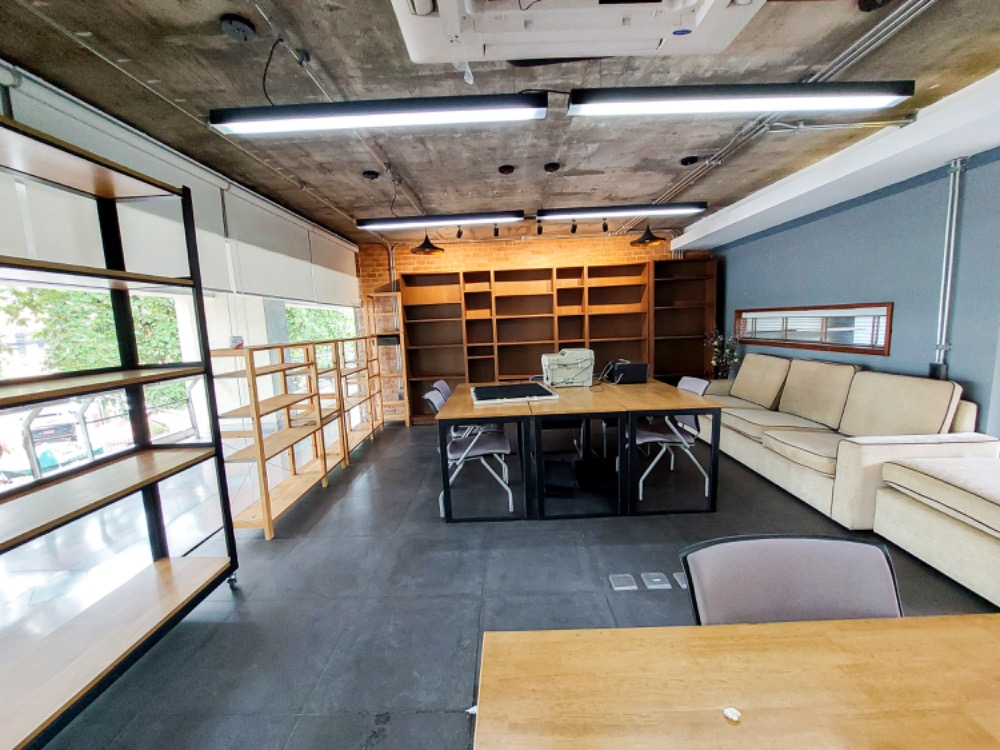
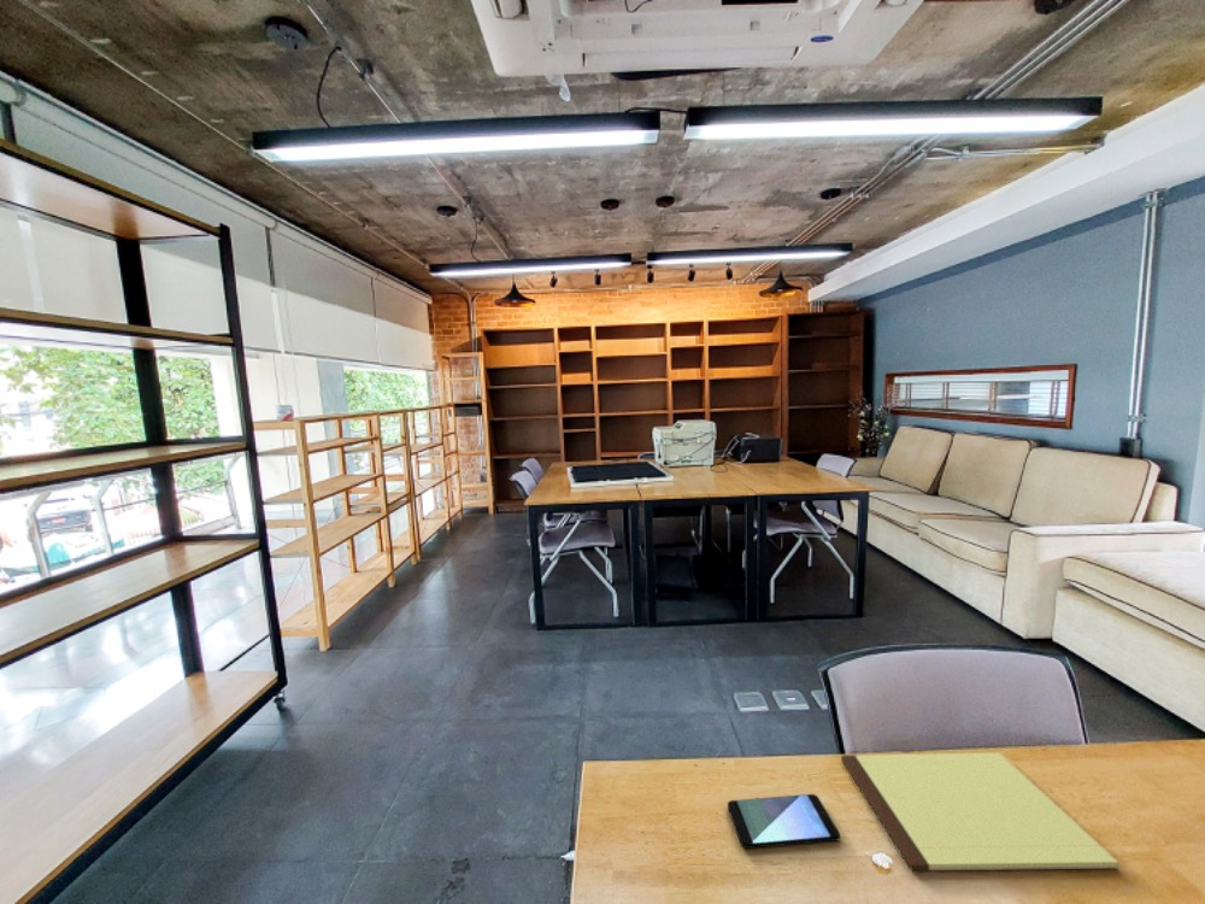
+ smartphone (781, 820)
+ notepad (960, 804)
